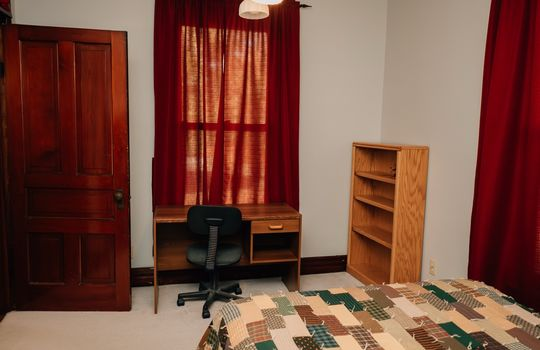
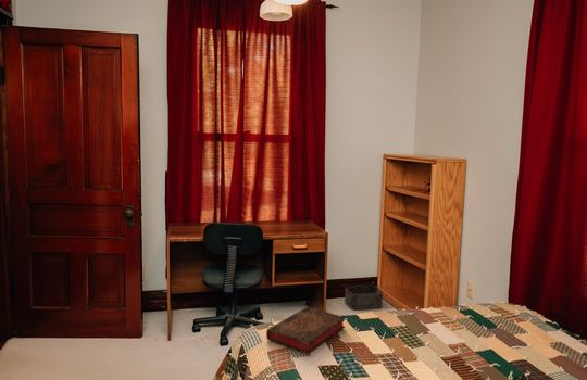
+ storage bin (363, 296)
+ book (307, 328)
